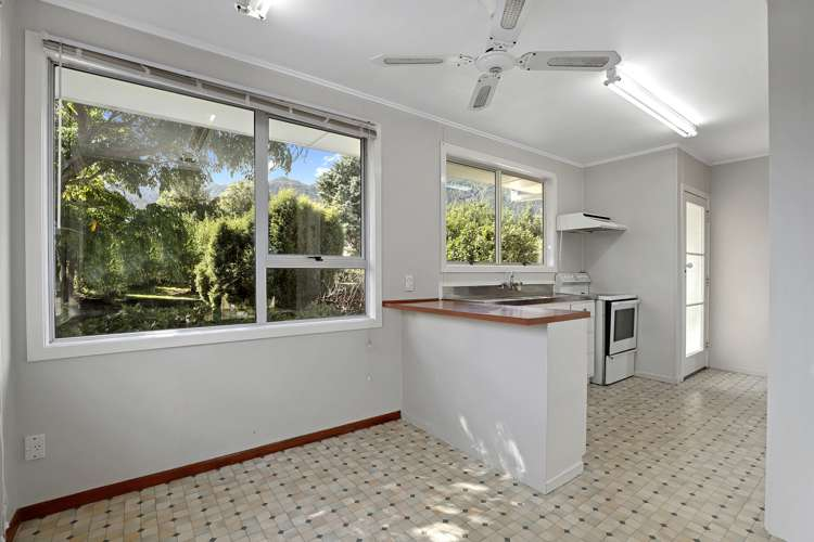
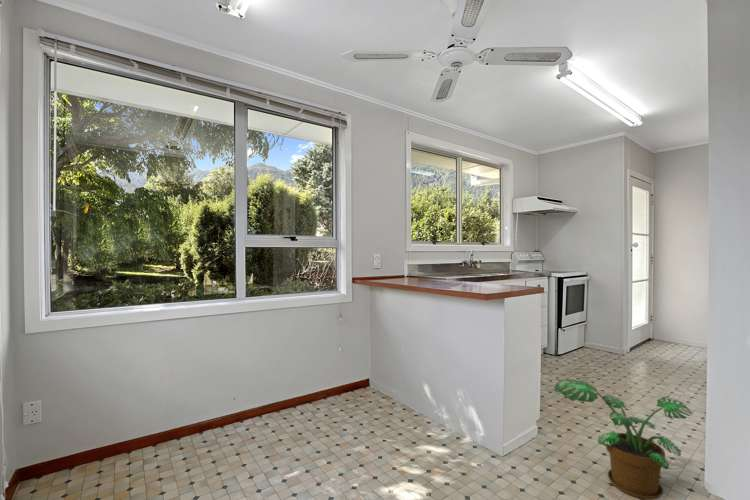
+ potted plant (622, 433)
